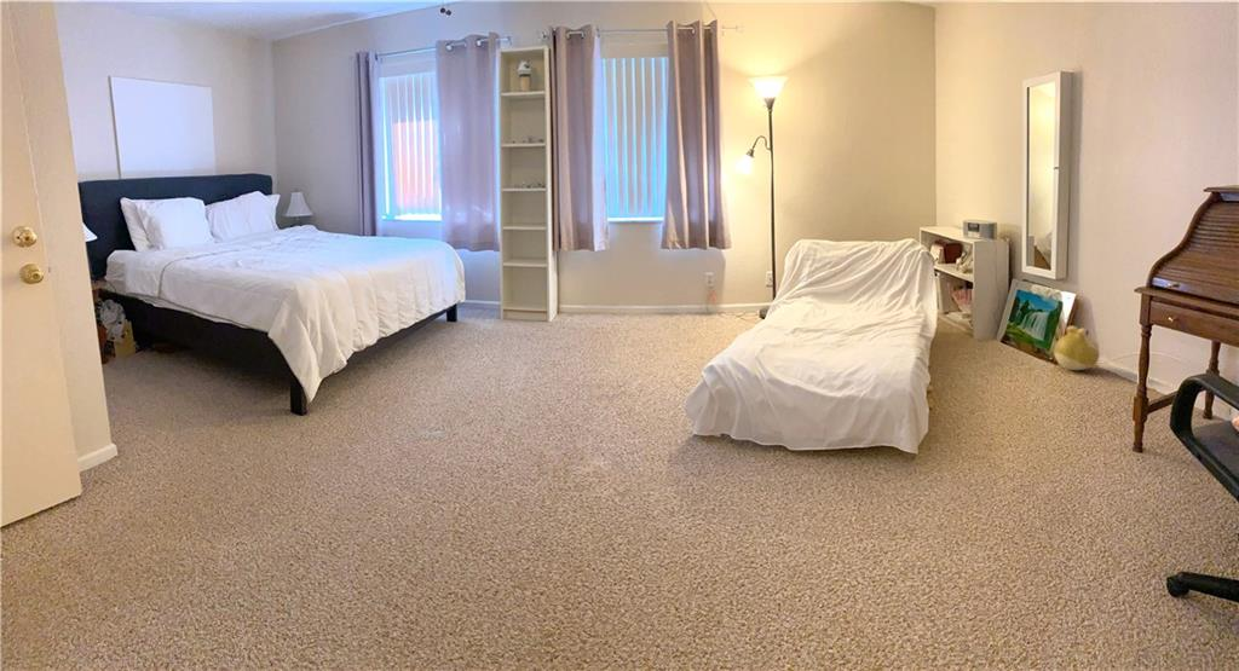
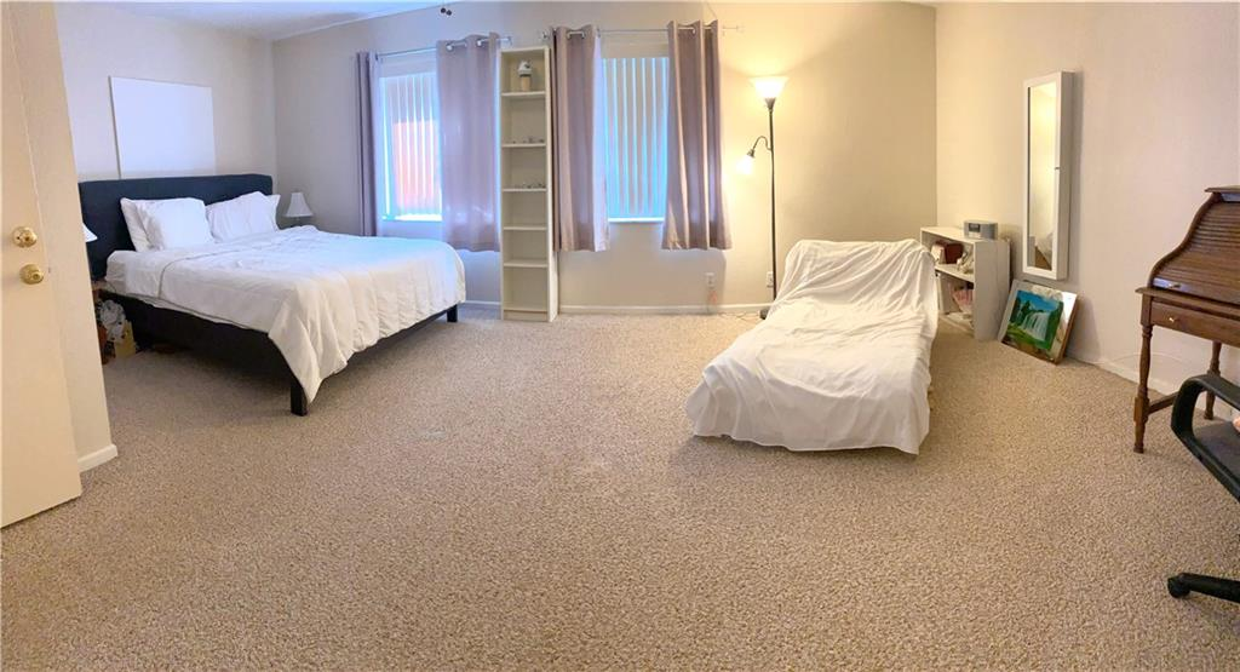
- plush toy (1076, 348)
